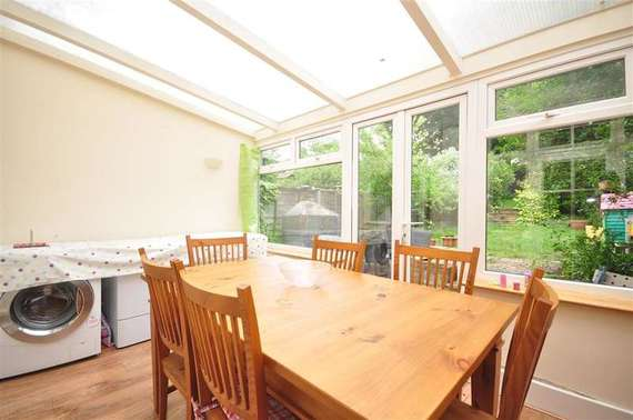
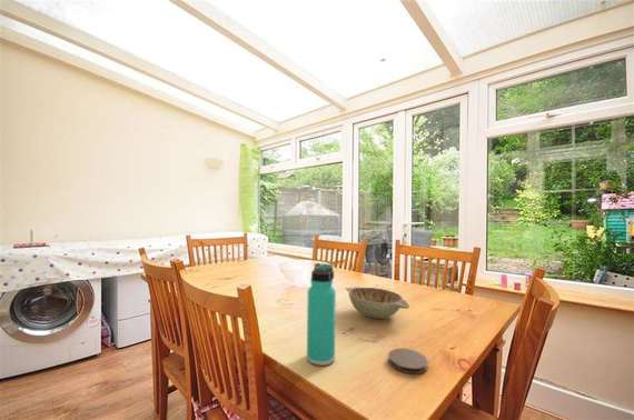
+ coaster (407, 360)
+ decorative bowl (375, 303)
+ thermos bottle (320, 310)
